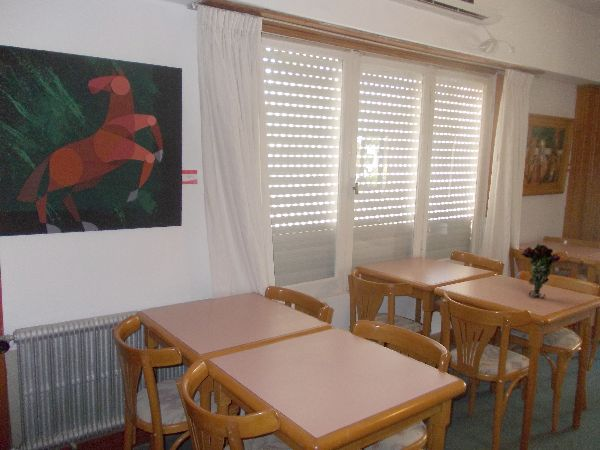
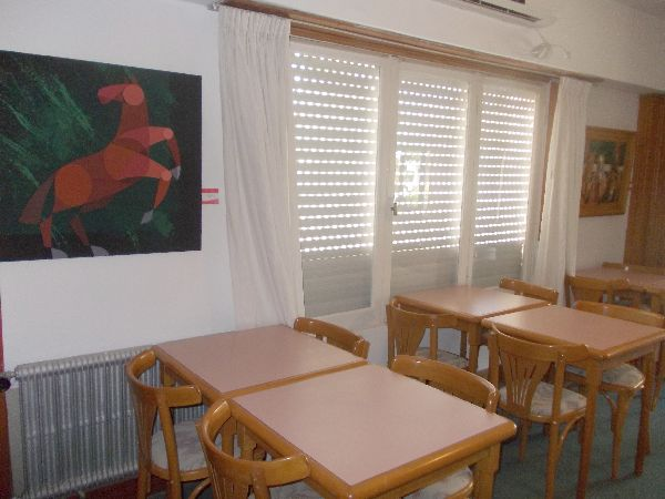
- flower (539, 269)
